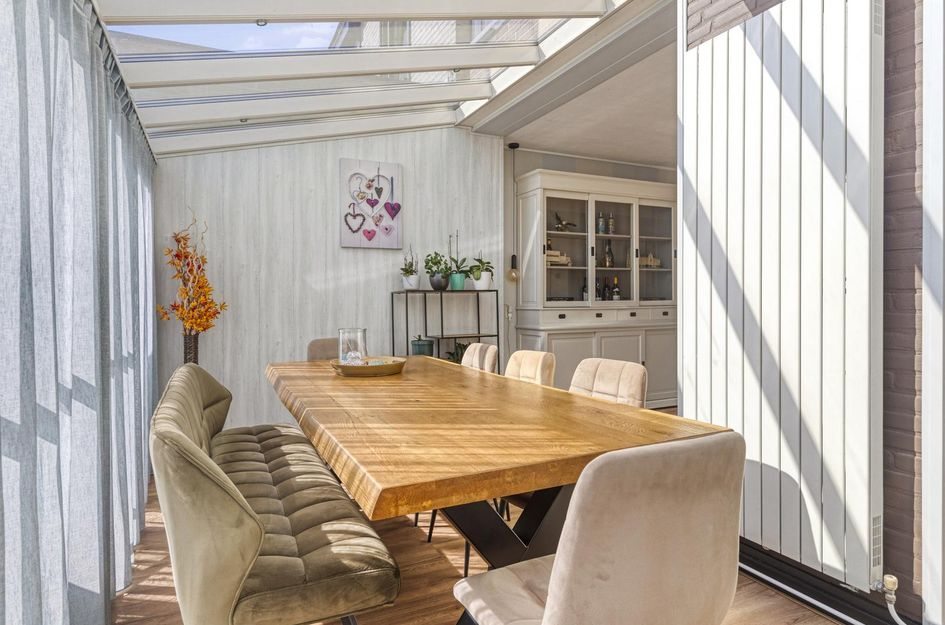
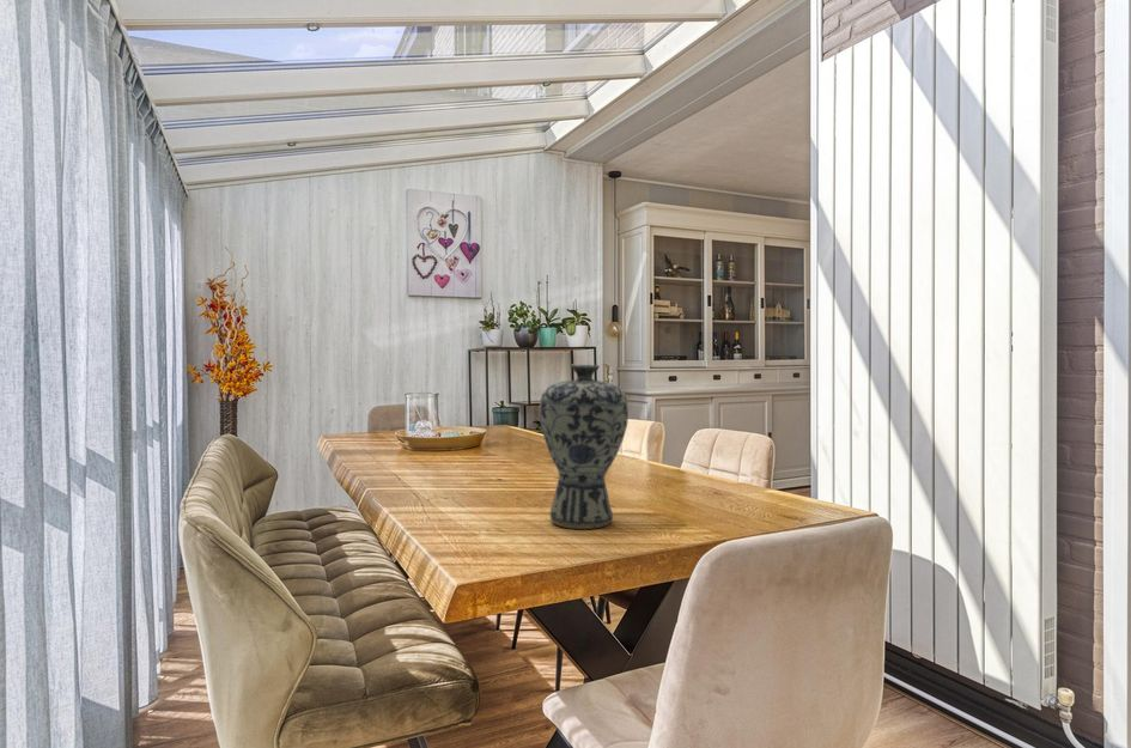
+ vase (583, 443)
